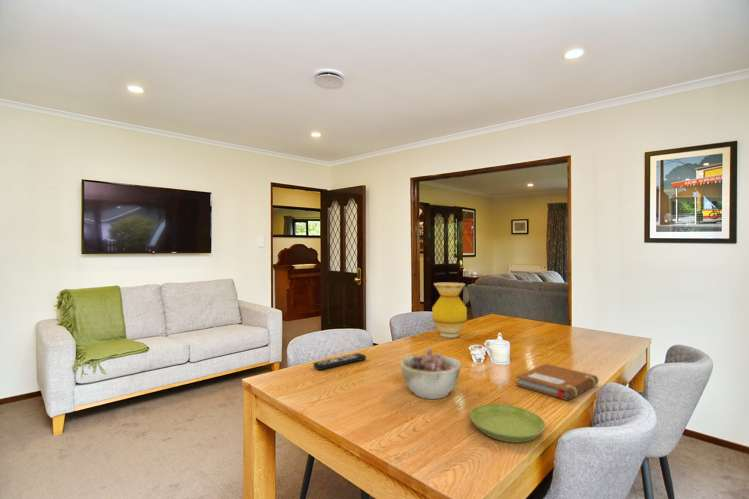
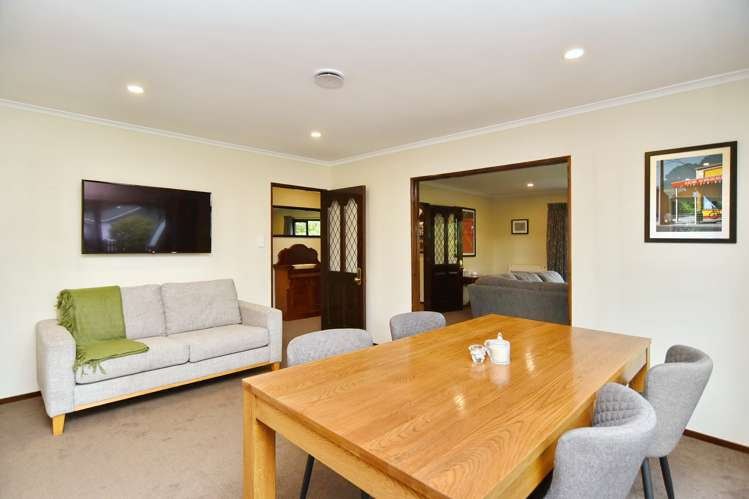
- notebook (556, 381)
- saucer (506, 423)
- remote control (340, 361)
- bowl (430, 371)
- vase (449, 309)
